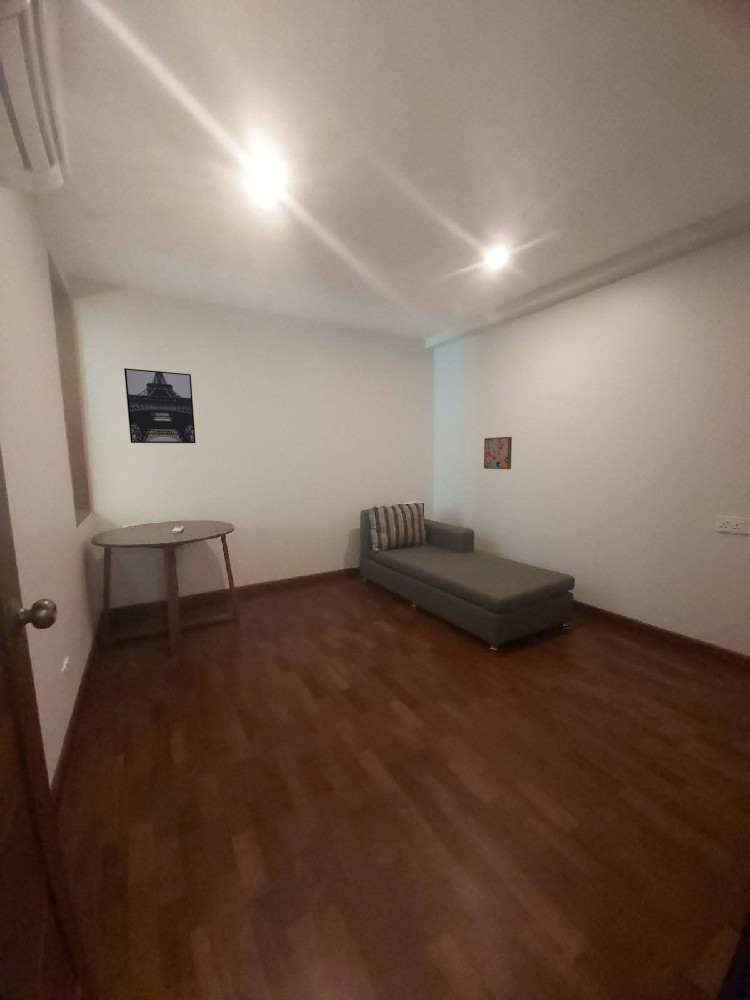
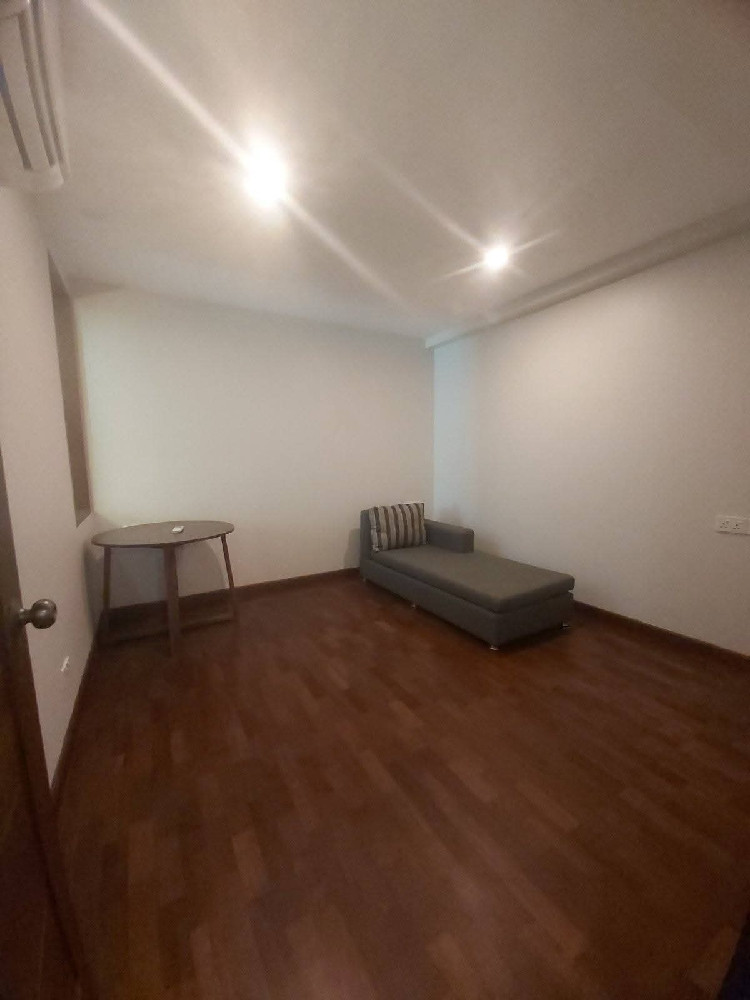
- wall art (161, 407)
- wall art (497, 453)
